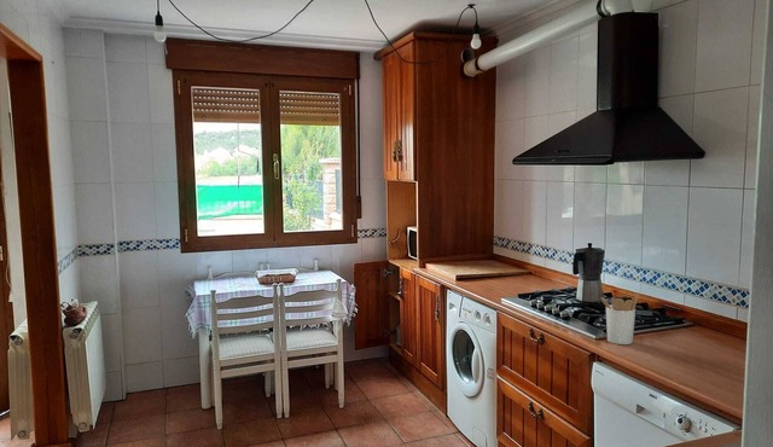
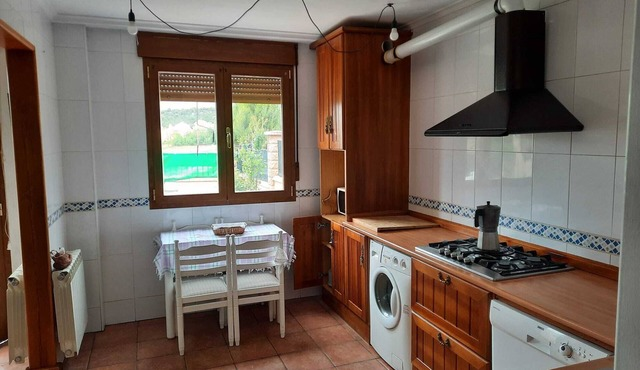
- utensil holder (621, 318)
